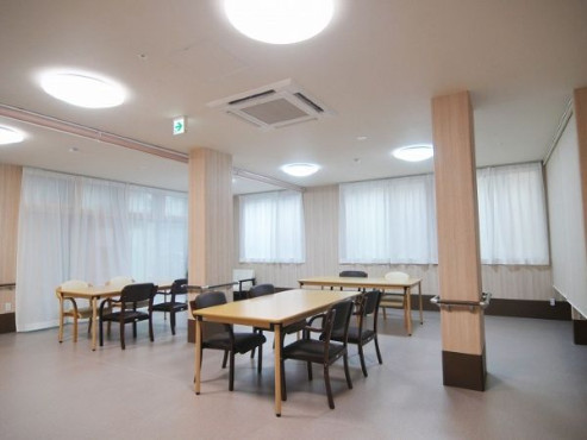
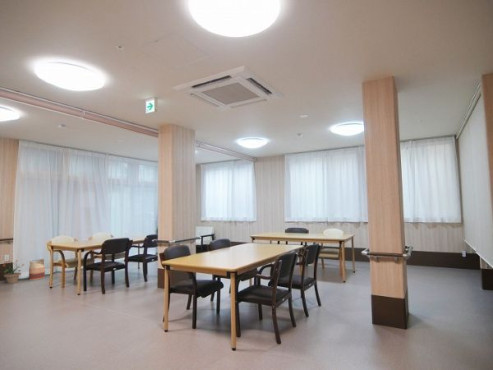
+ basket (37, 268)
+ potted plant (11, 271)
